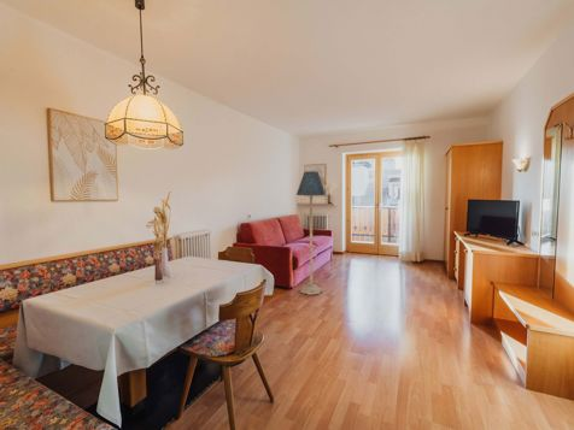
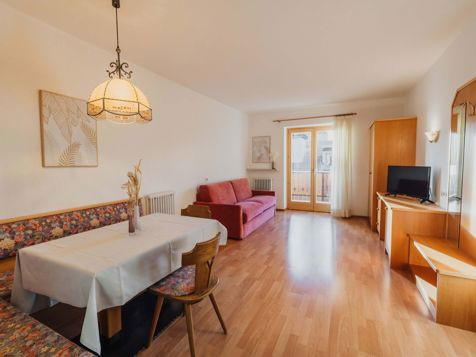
- floor lamp (310, 231)
